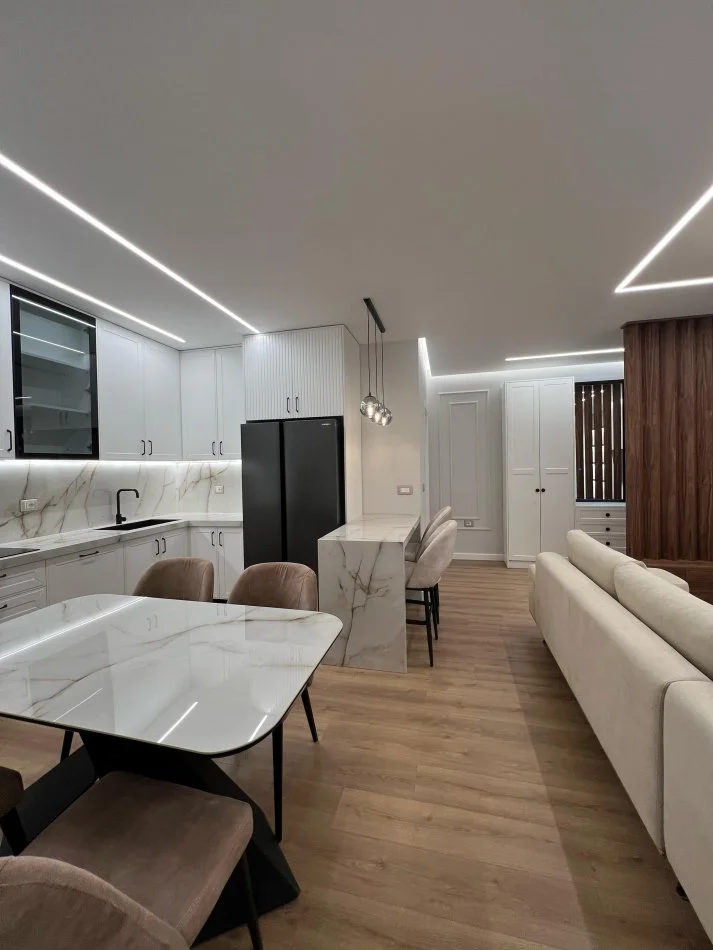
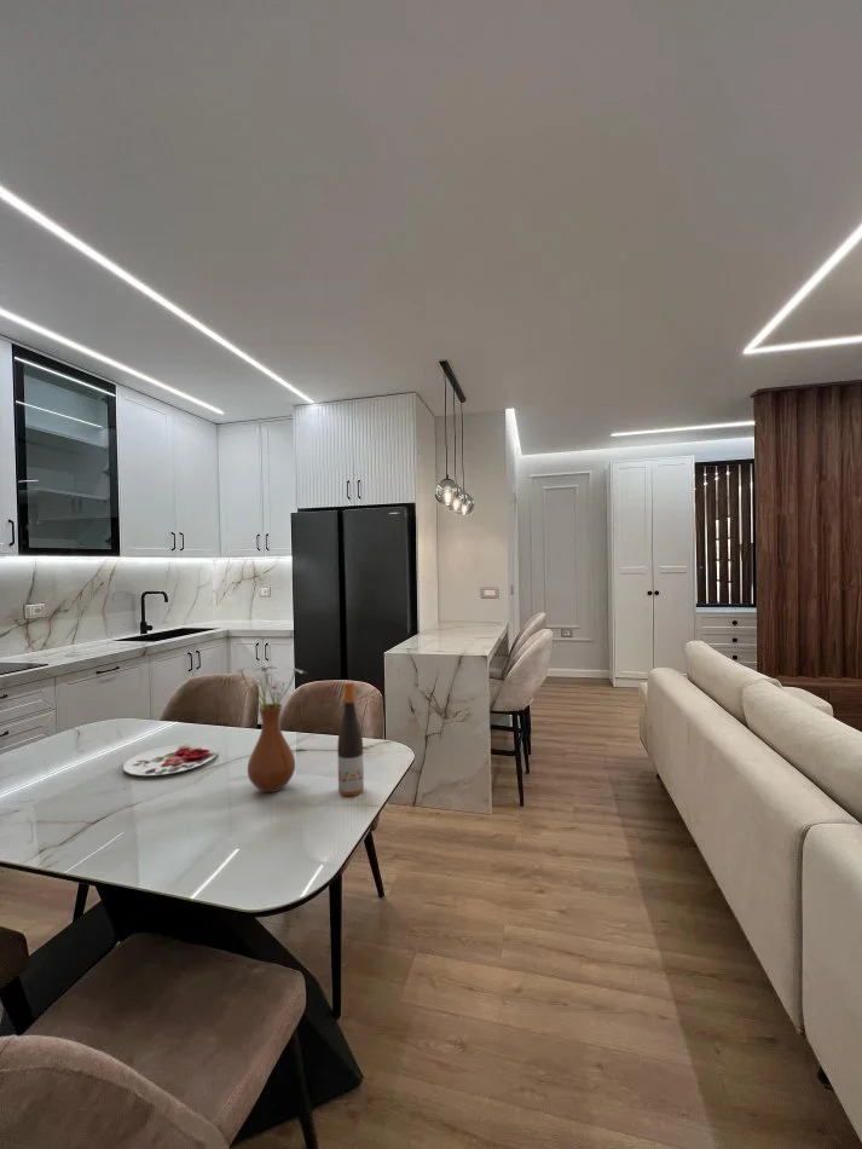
+ plate (172, 757)
+ vase (268, 726)
+ wine bottle (349, 737)
